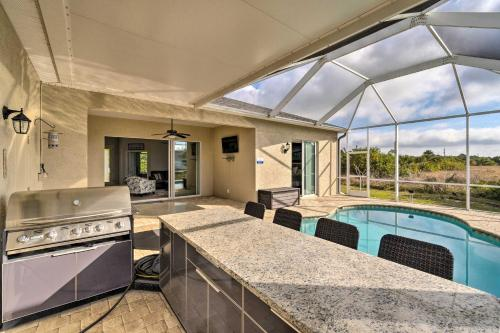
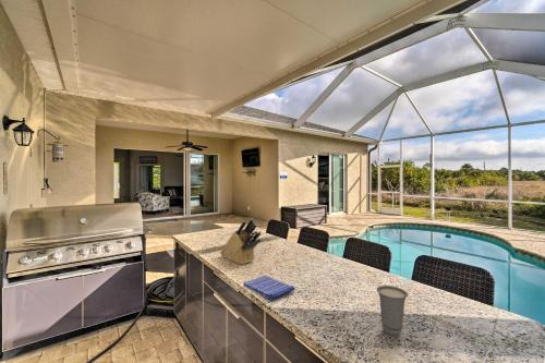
+ knife block (240, 238)
+ dish towel (268, 285)
+ cup (391, 311)
